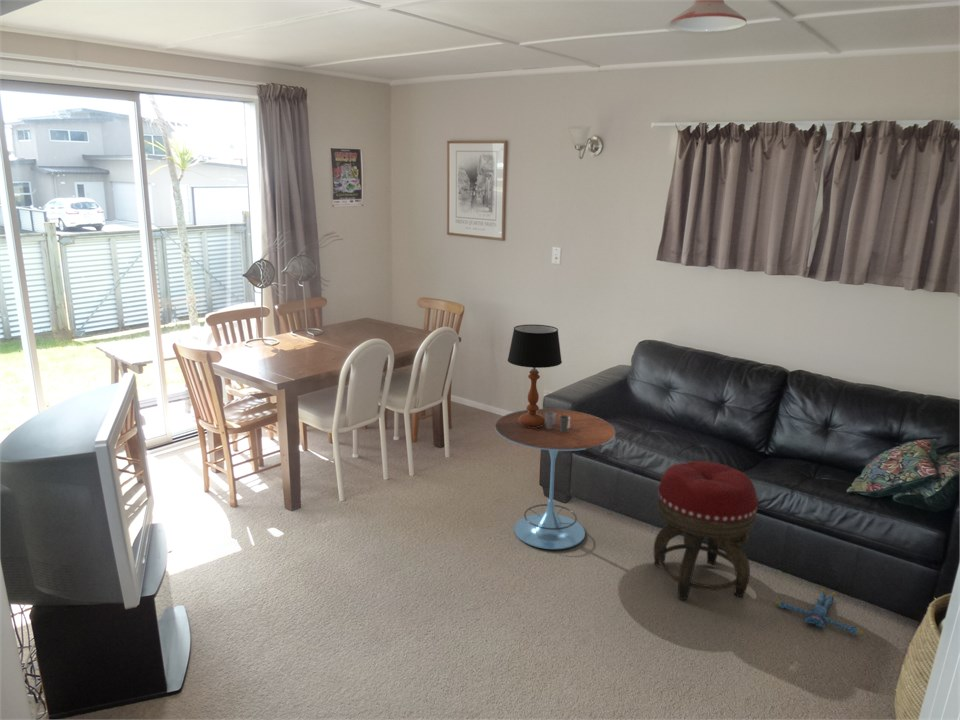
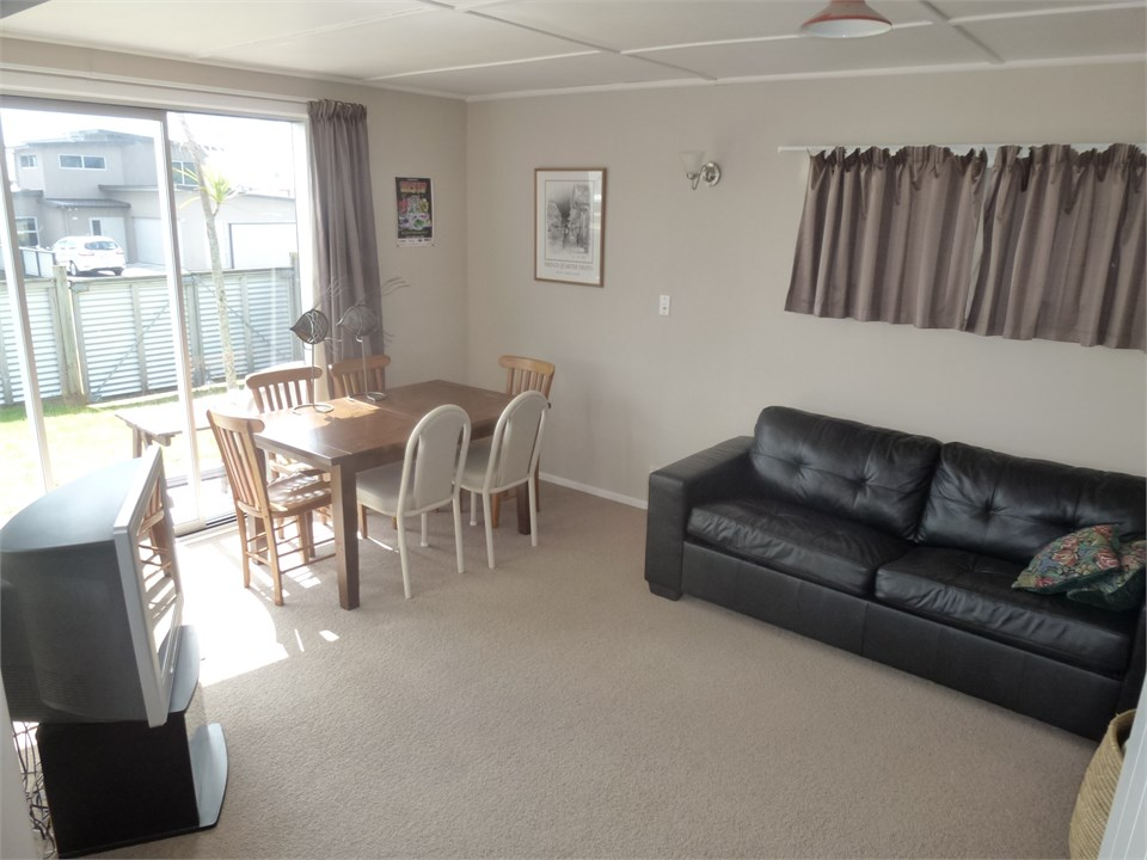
- footstool (703, 527)
- plush toy (821, 608)
- side table (552, 470)
- table lamp (533, 378)
